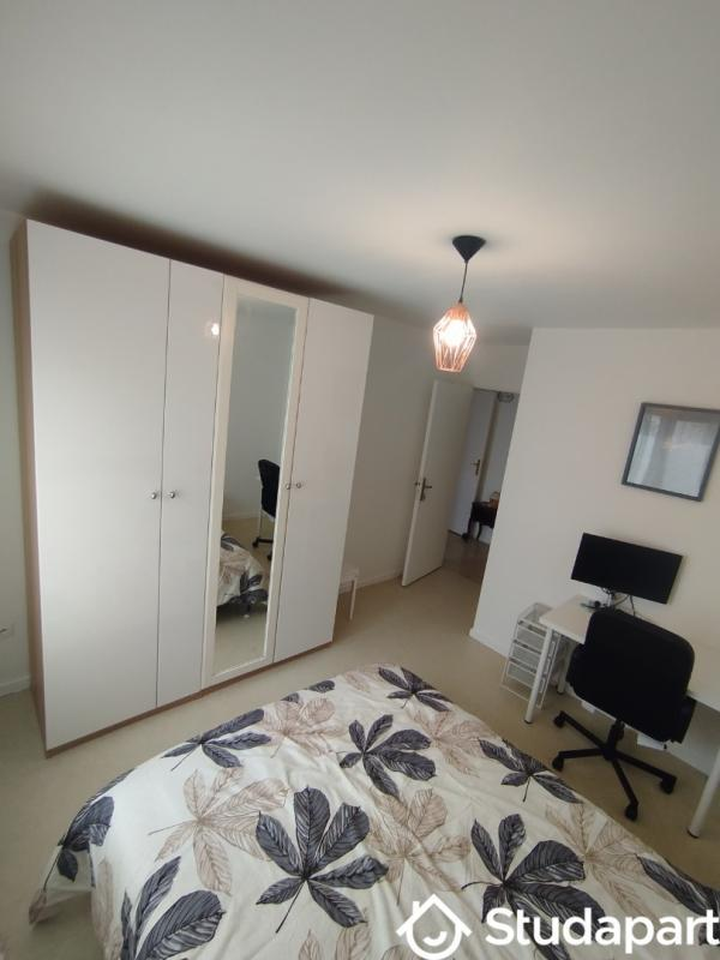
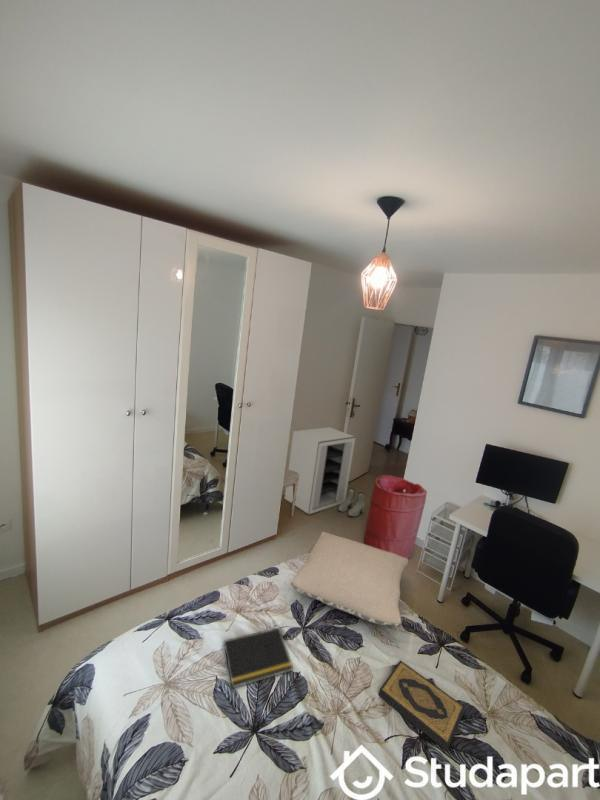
+ hardback book (420, 701)
+ cabinet (319, 467)
+ laundry hamper (394, 514)
+ pillow (354, 571)
+ notepad (257, 655)
+ boots (352, 501)
